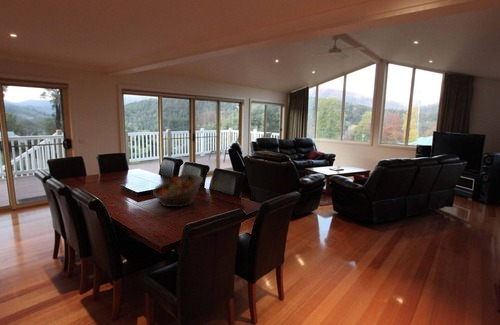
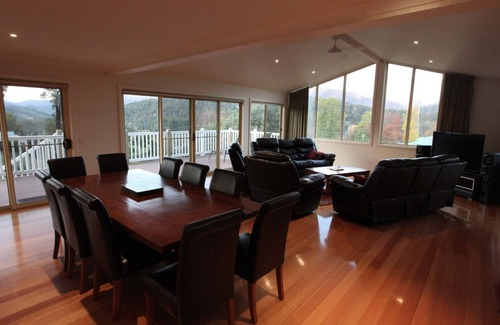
- fruit basket (178, 189)
